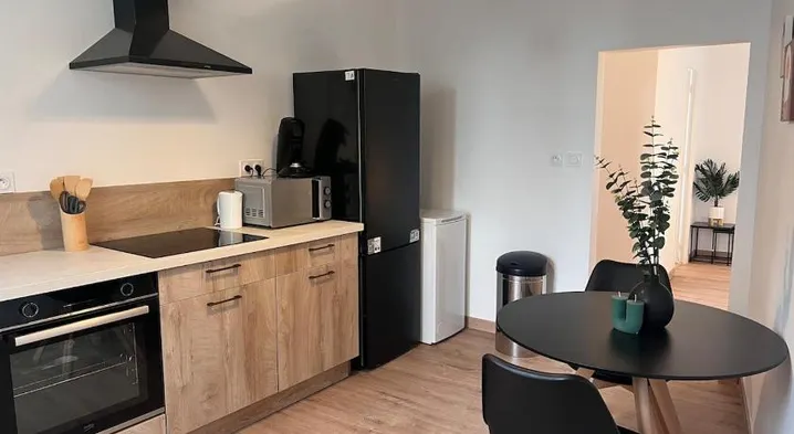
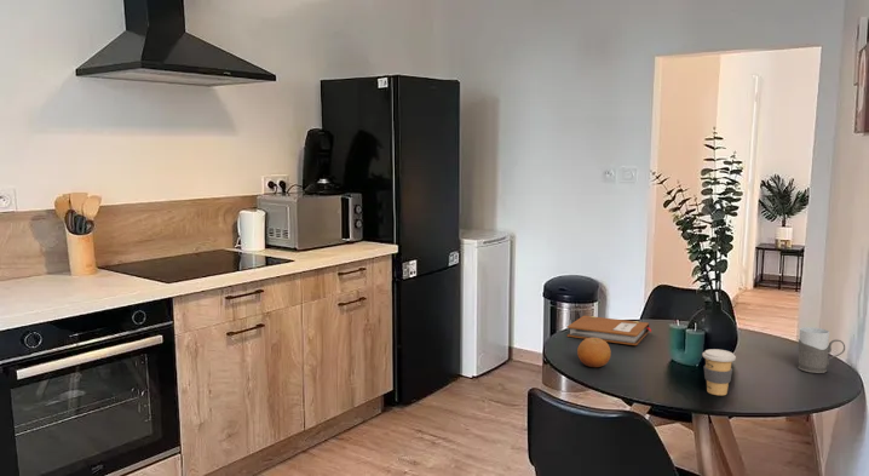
+ notebook (610, 328)
+ fruit (593, 351)
+ coffee cup (718, 372)
+ mug (821, 350)
